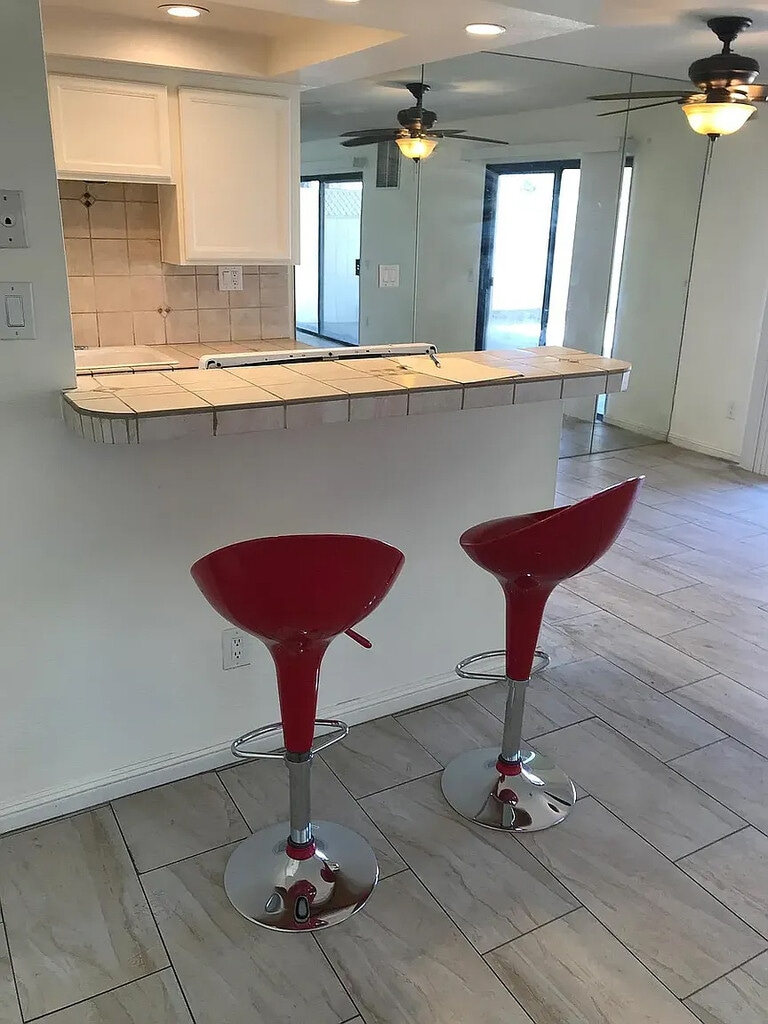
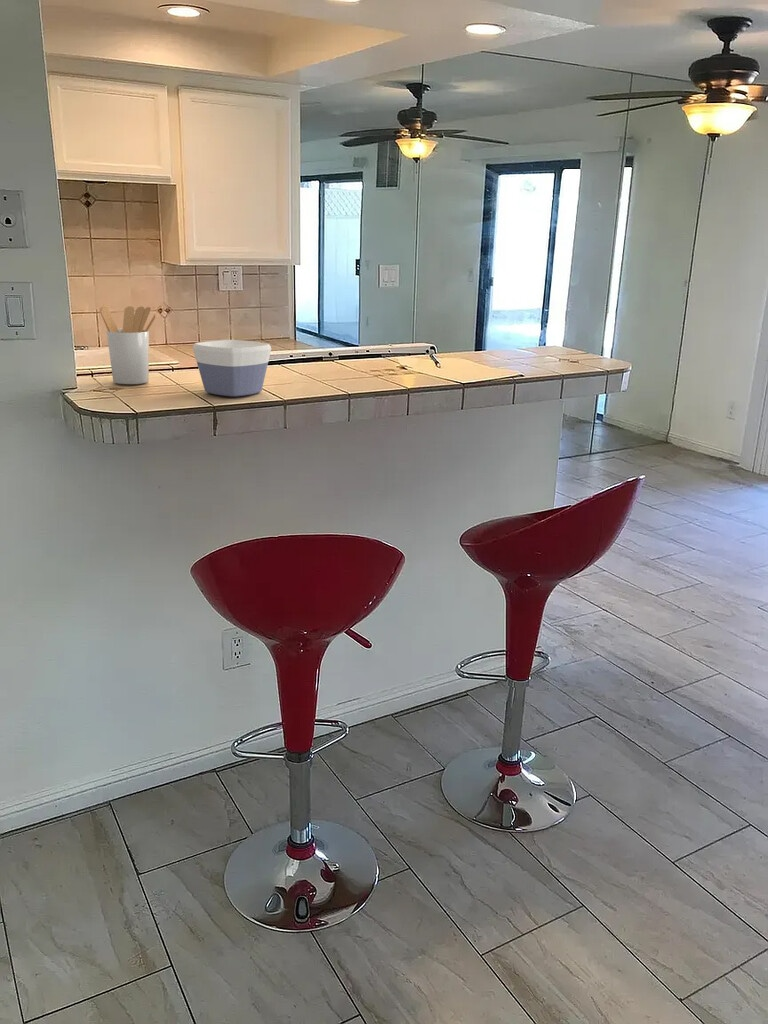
+ bowl (232, 368)
+ utensil holder (132, 342)
